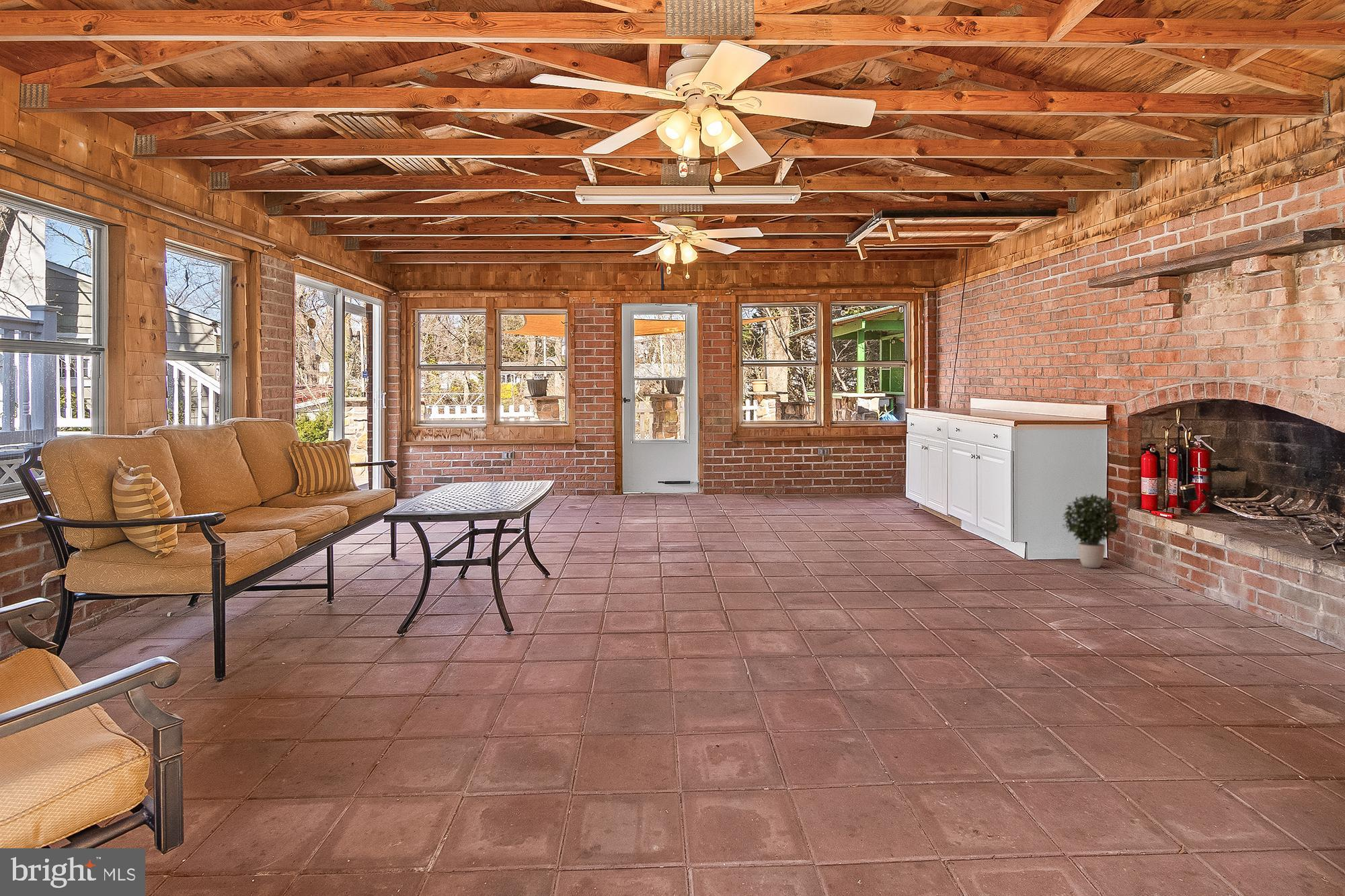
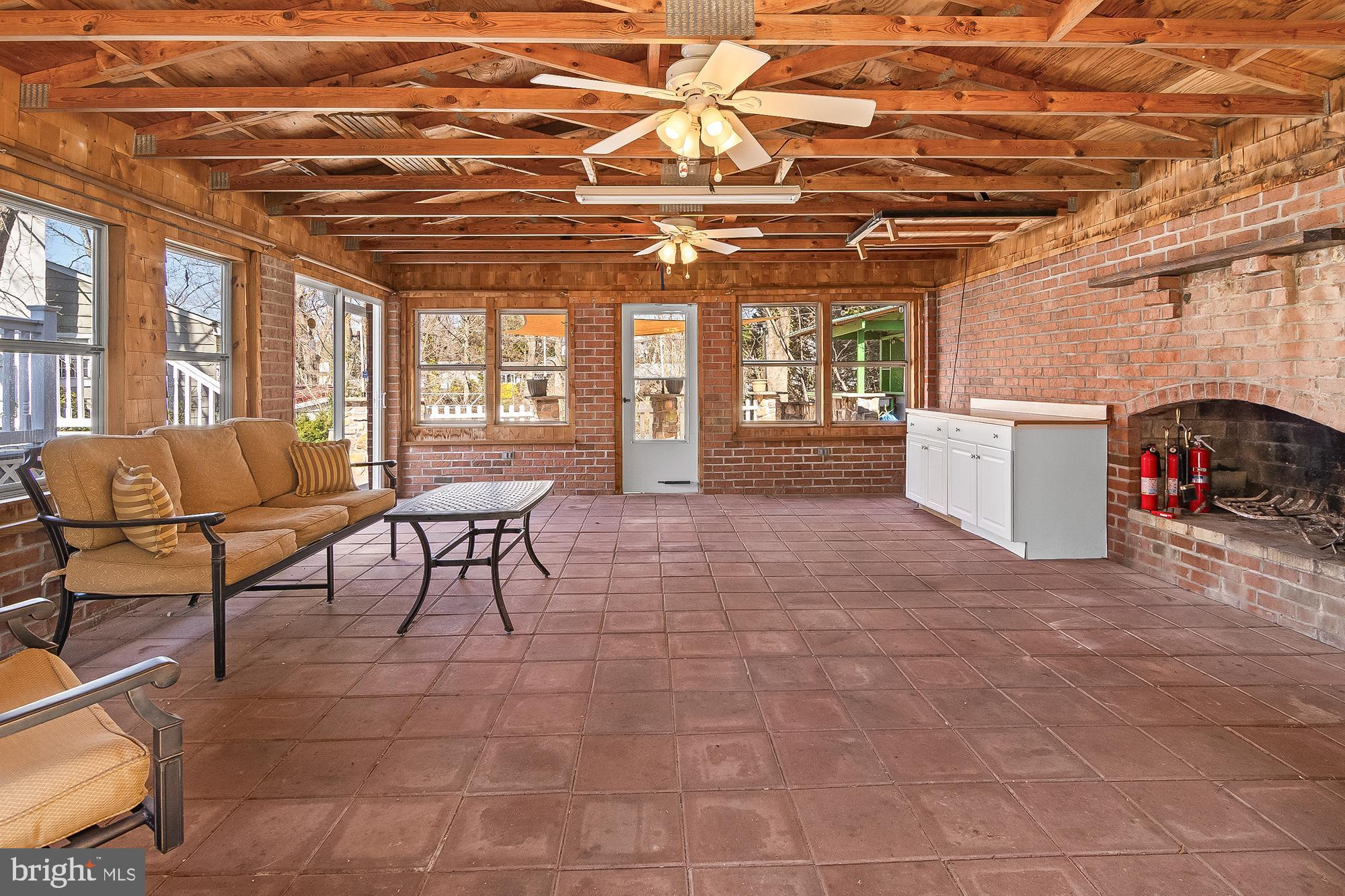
- potted plant (1091, 530)
